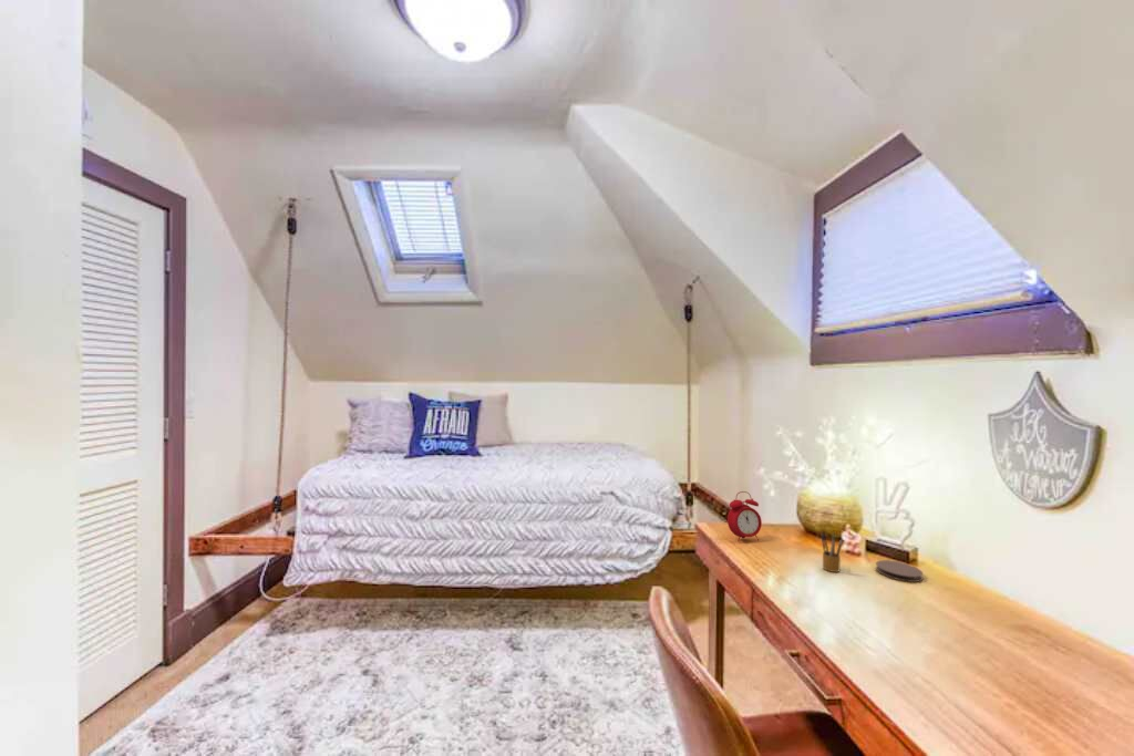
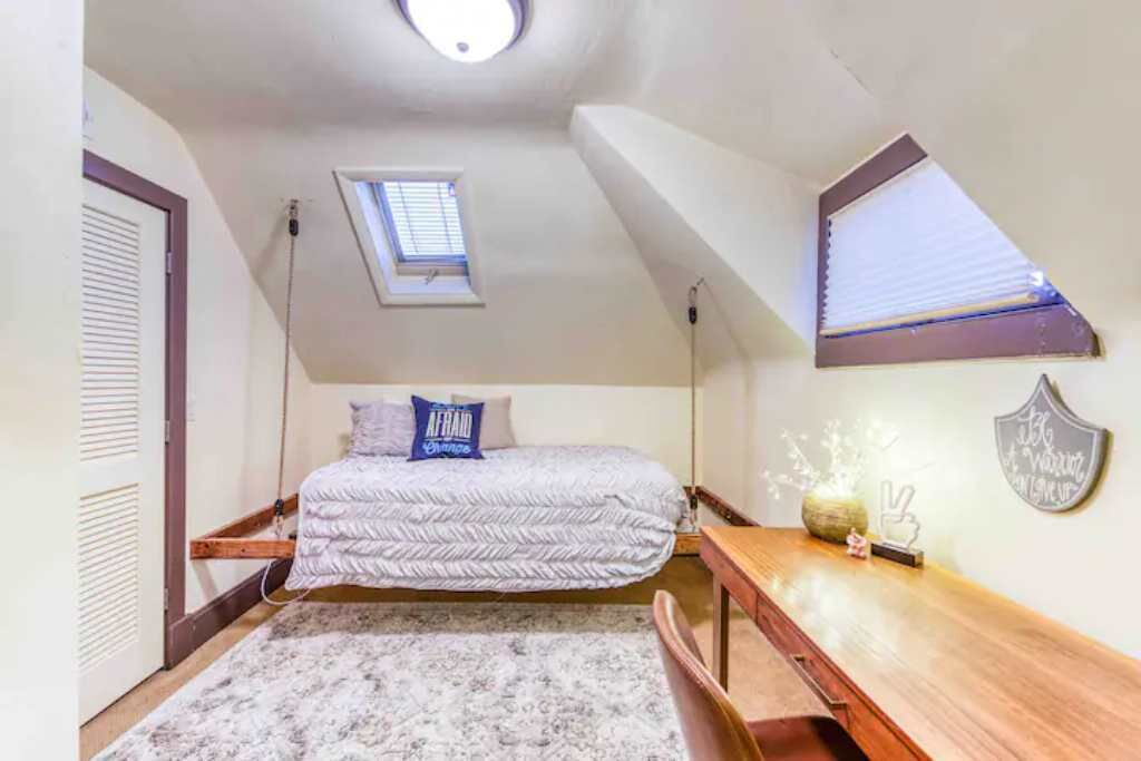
- alarm clock (744, 516)
- coaster (898, 570)
- pencil box (831, 550)
